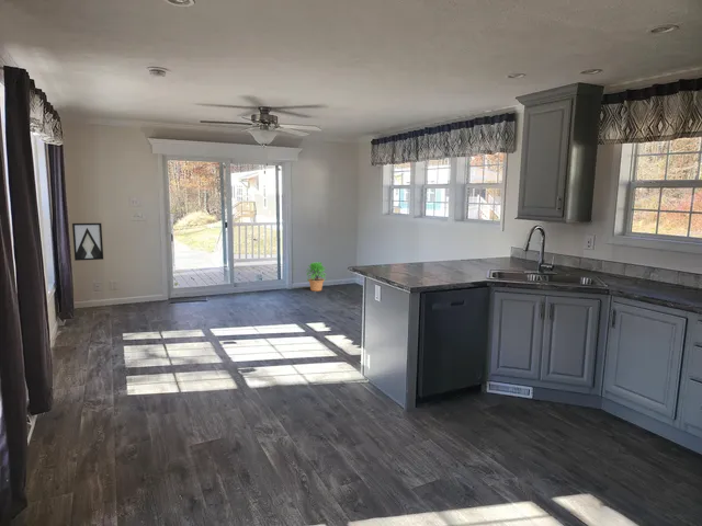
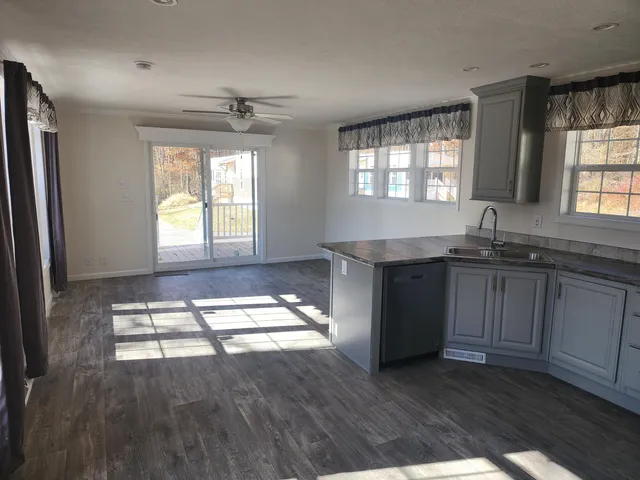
- potted plant (316, 275)
- wall art (88, 241)
